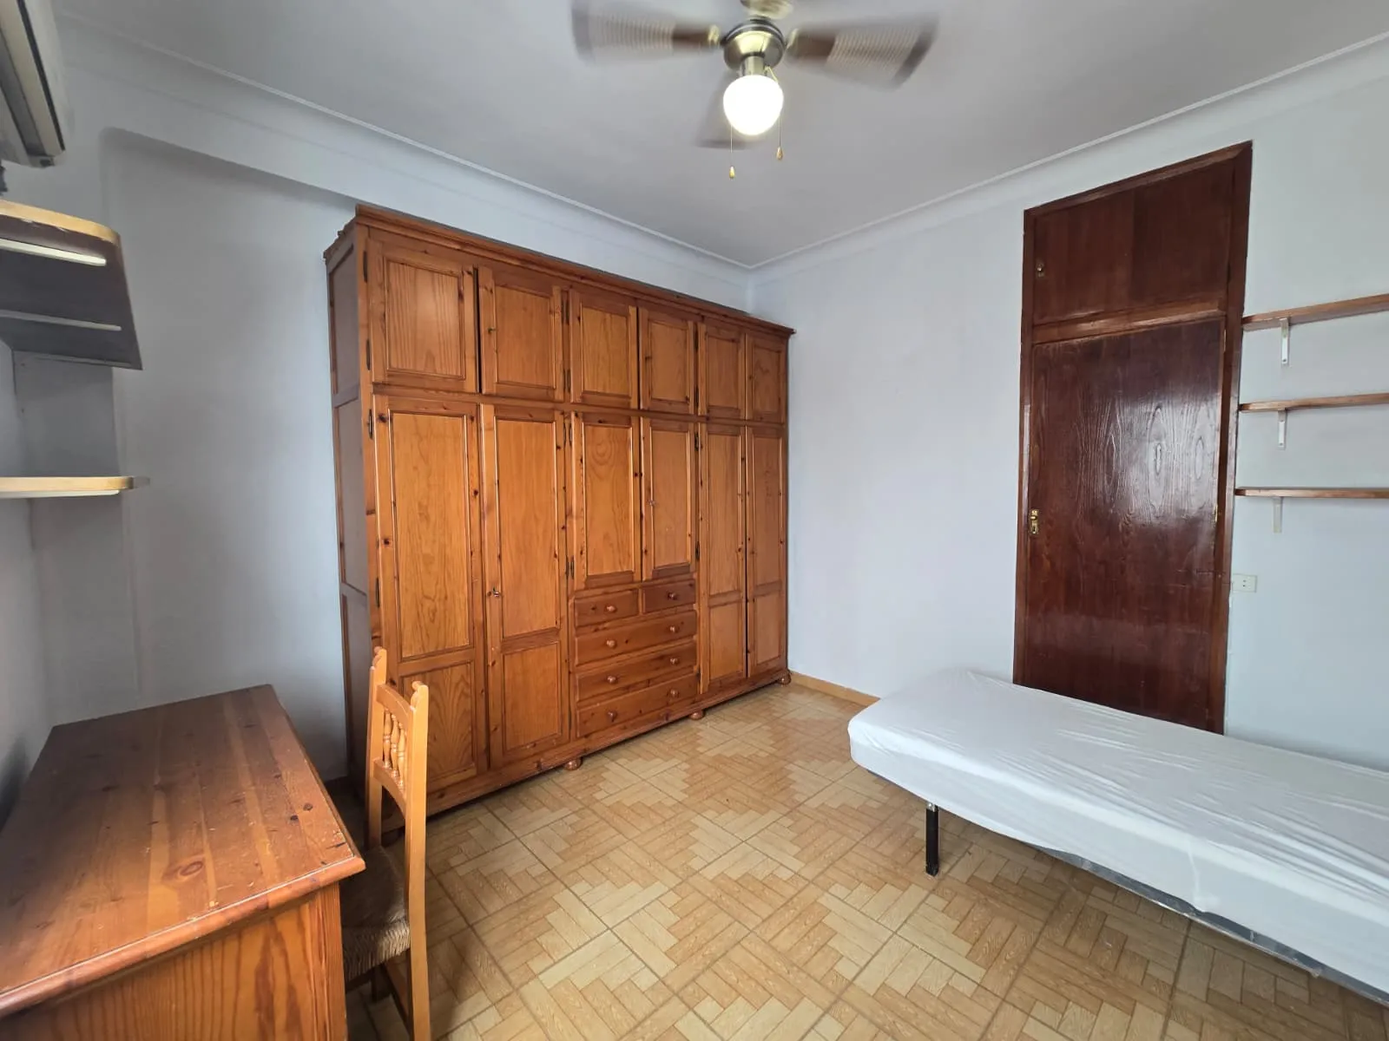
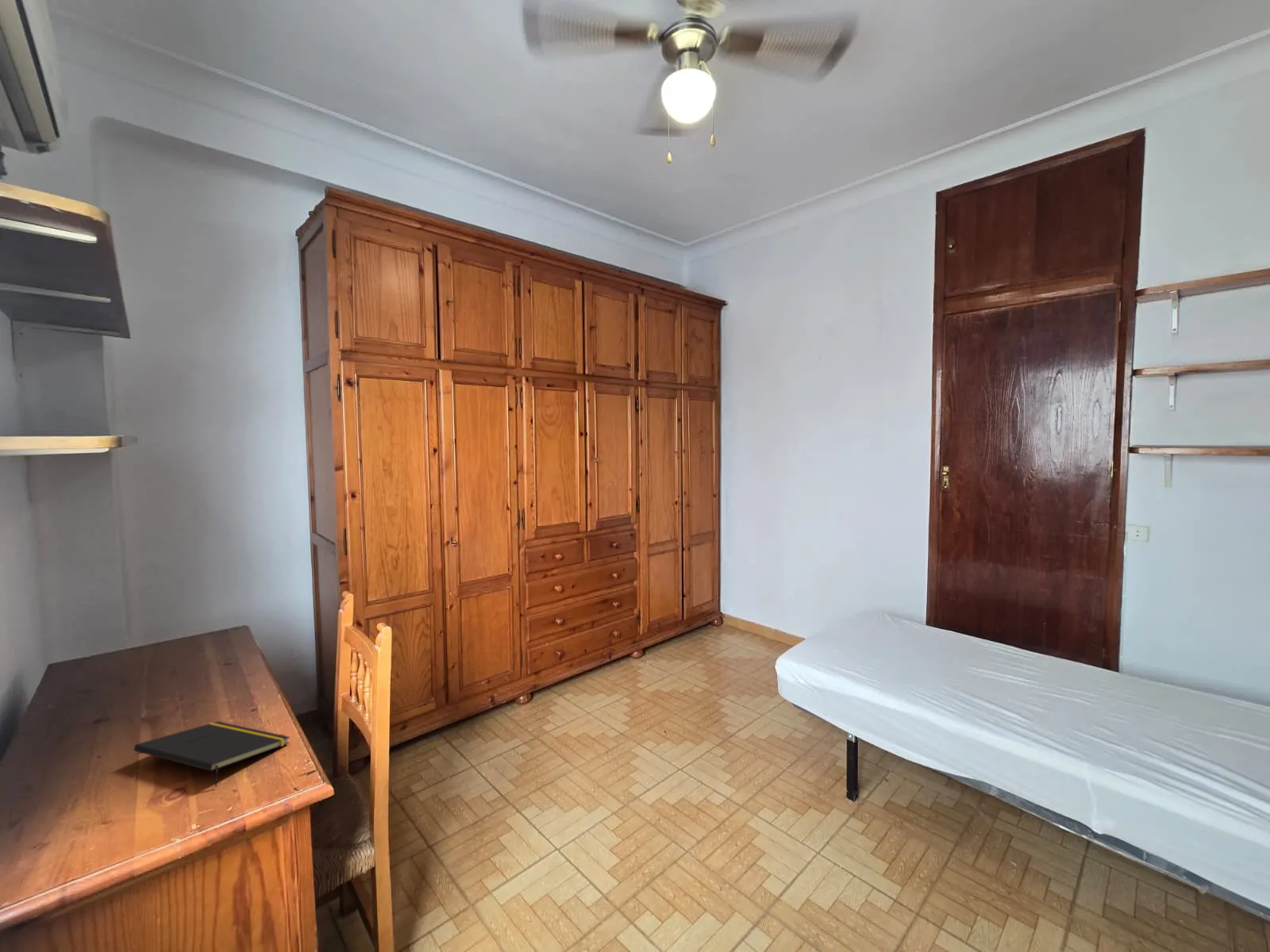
+ notepad (214, 743)
